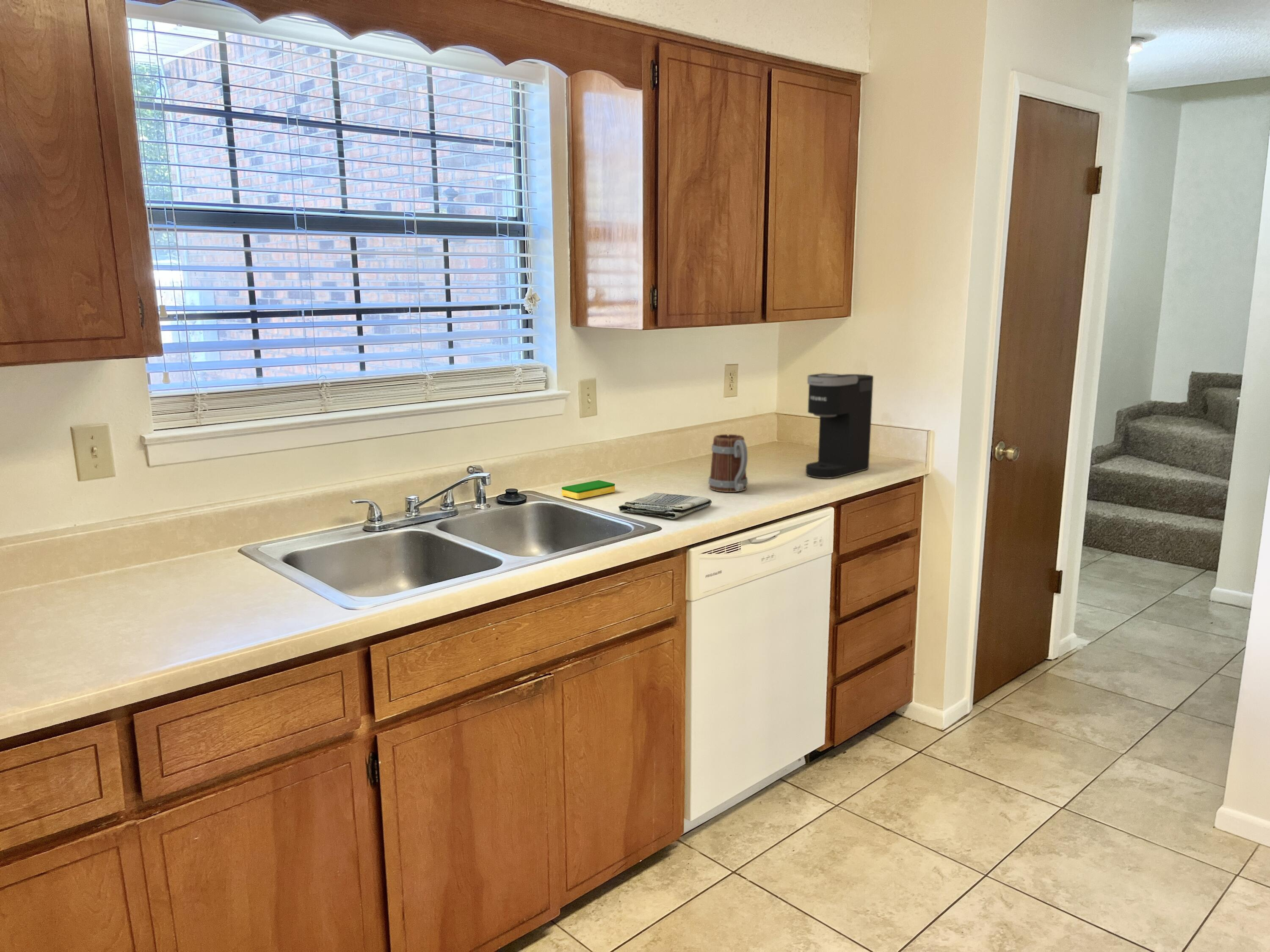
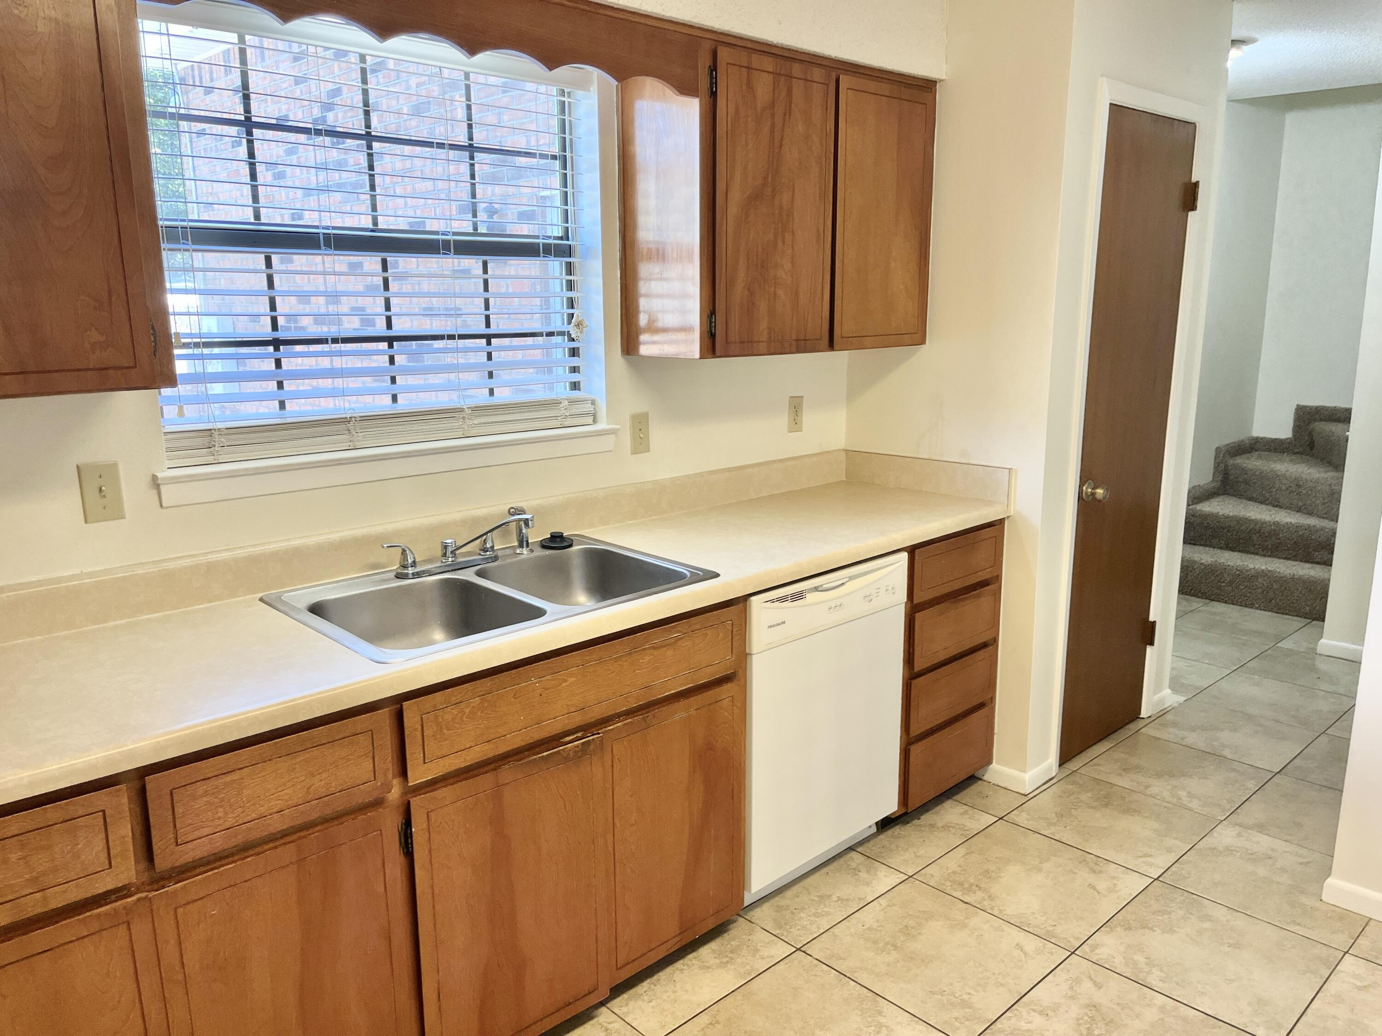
- dish towel (665, 503)
- dish sponge (588, 490)
- coffee maker (839, 423)
- mug (732, 464)
